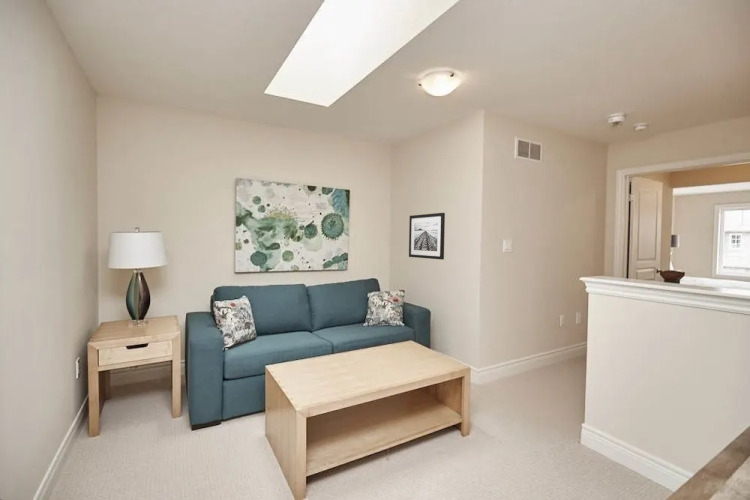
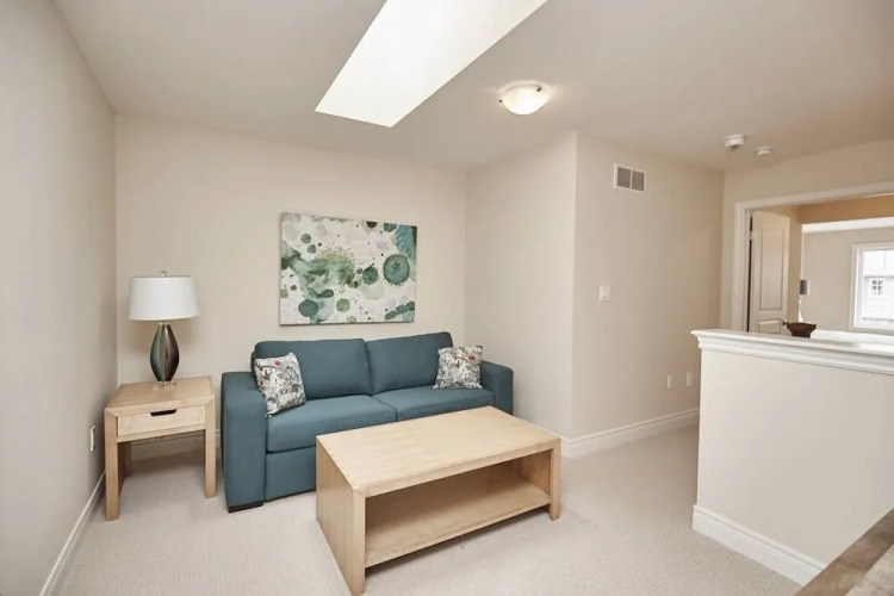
- wall art (425, 236)
